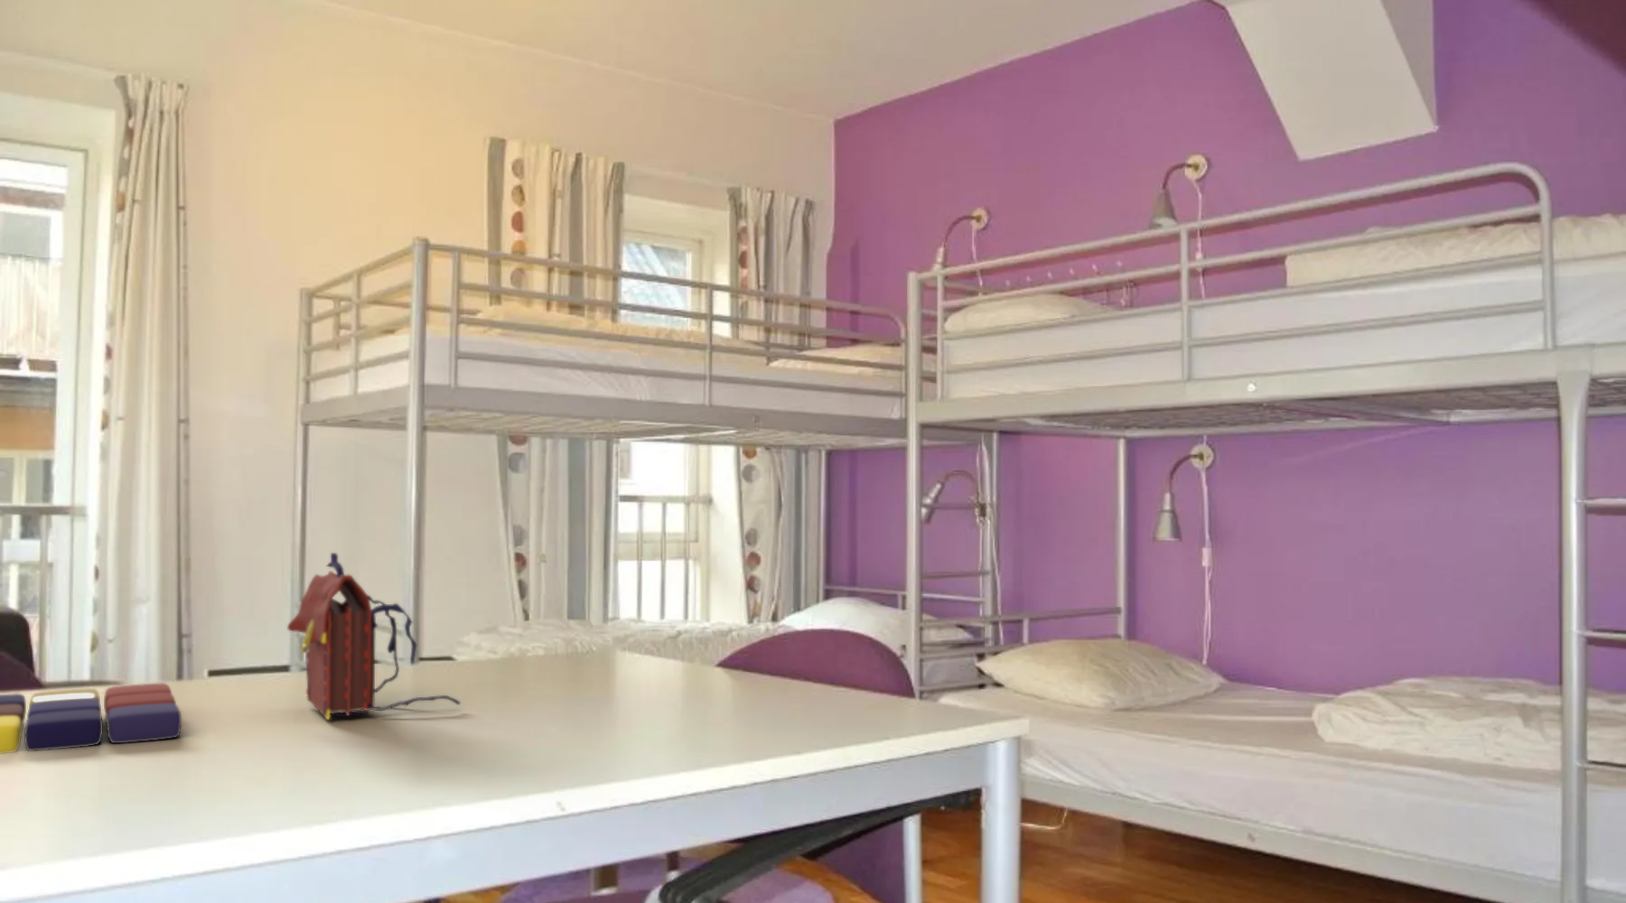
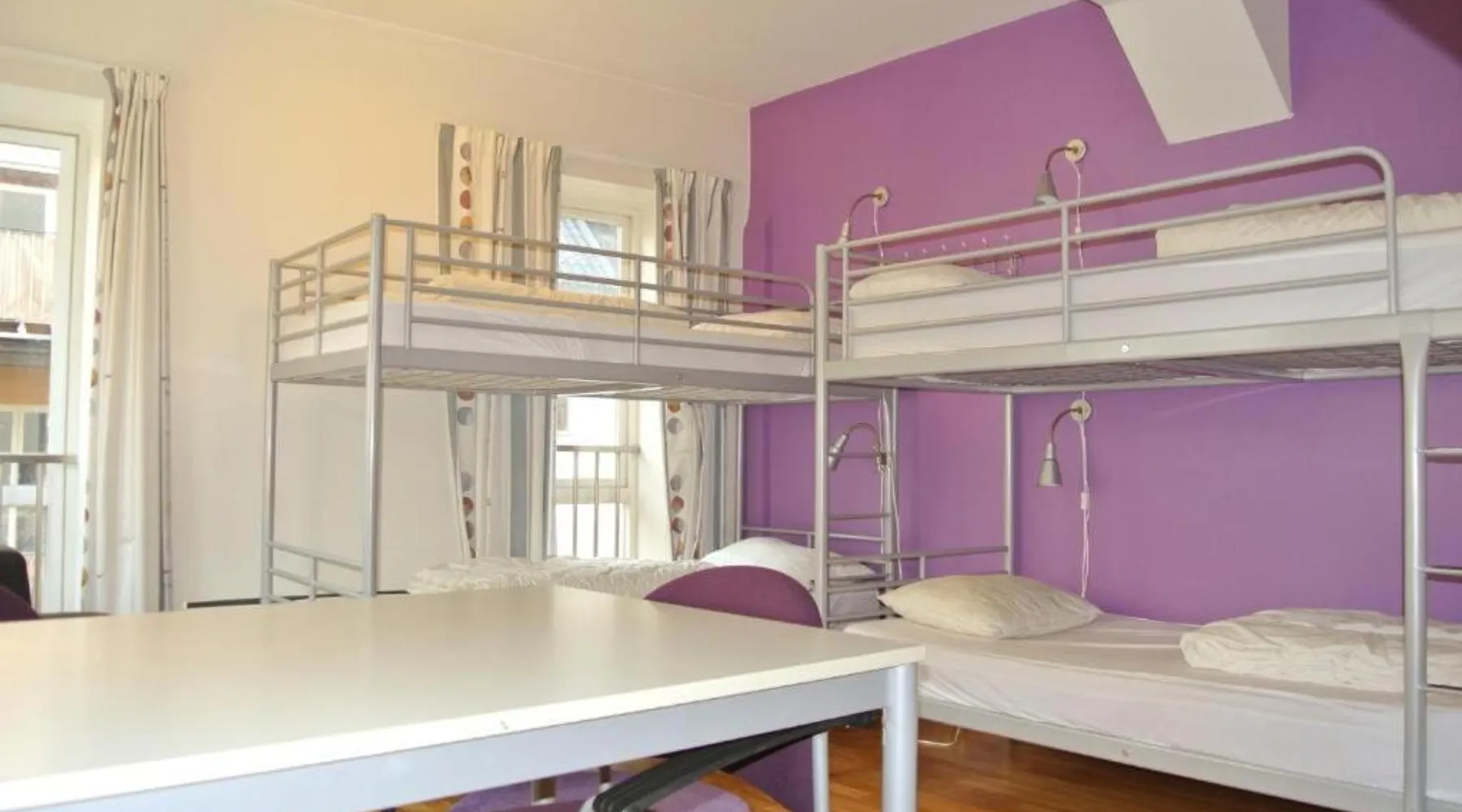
- backpack (287, 627)
